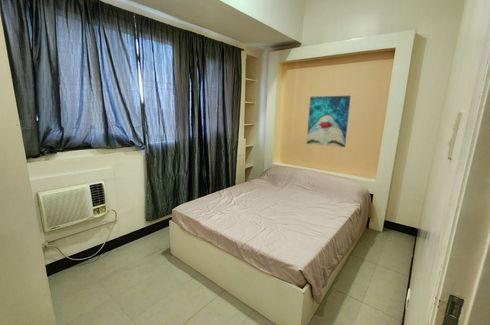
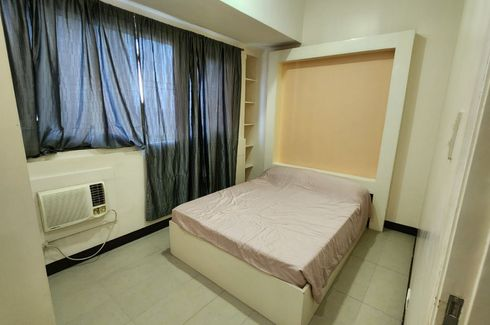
- wall art (327, 121)
